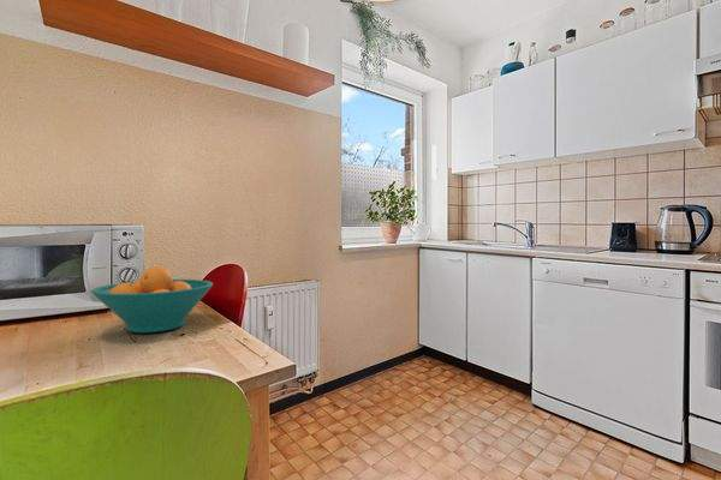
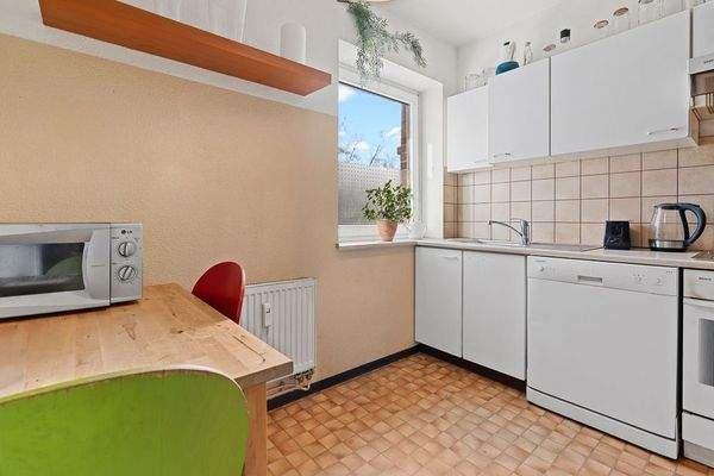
- fruit bowl (156, 296)
